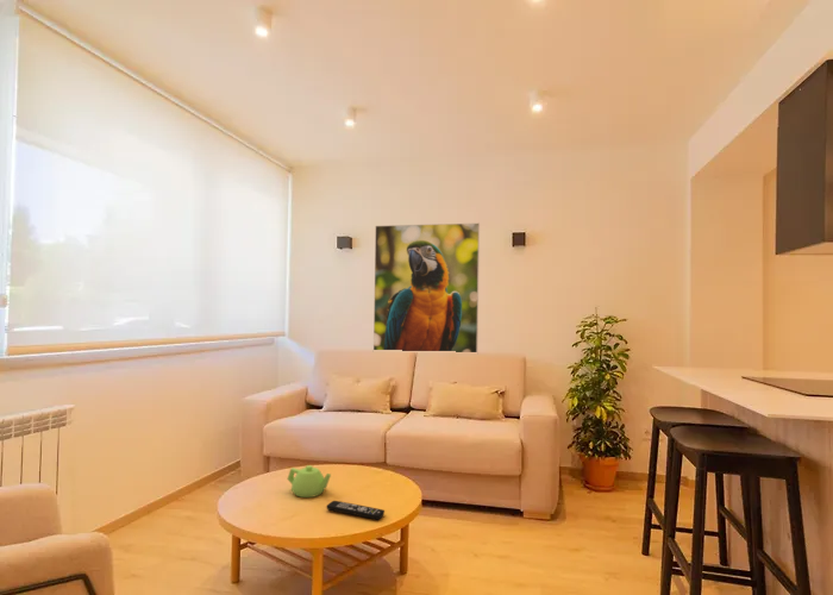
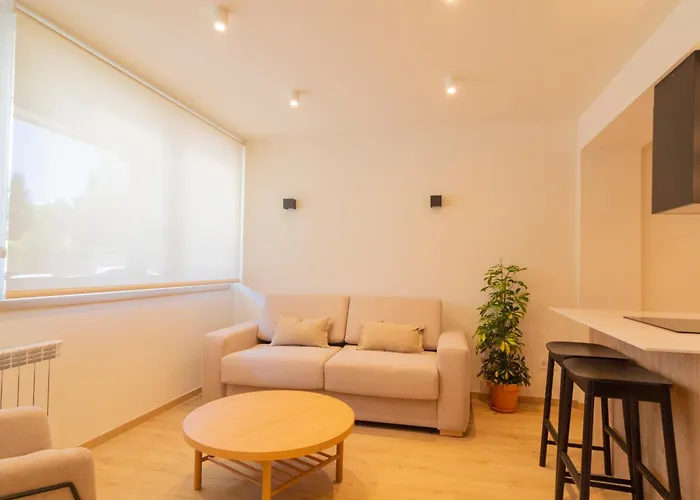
- remote control (355, 509)
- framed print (425, 295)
- teapot (308, 478)
